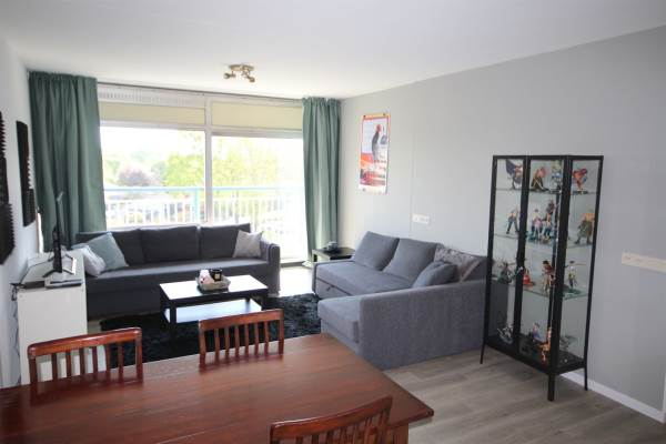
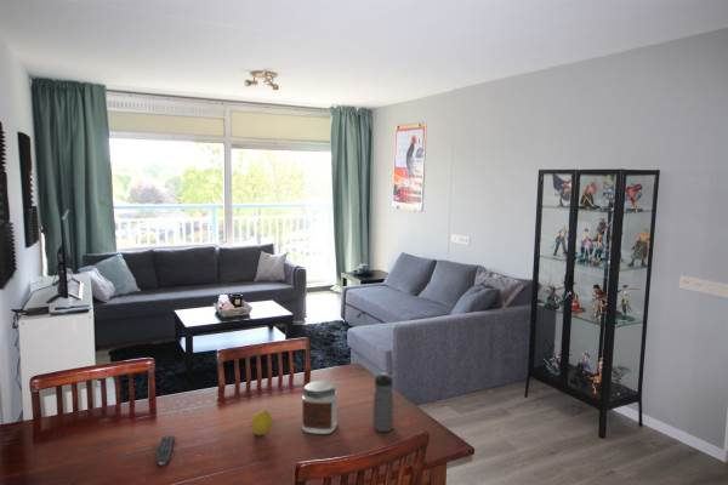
+ remote control (165, 449)
+ fruit (261, 421)
+ water bottle (382, 400)
+ jar (319, 406)
